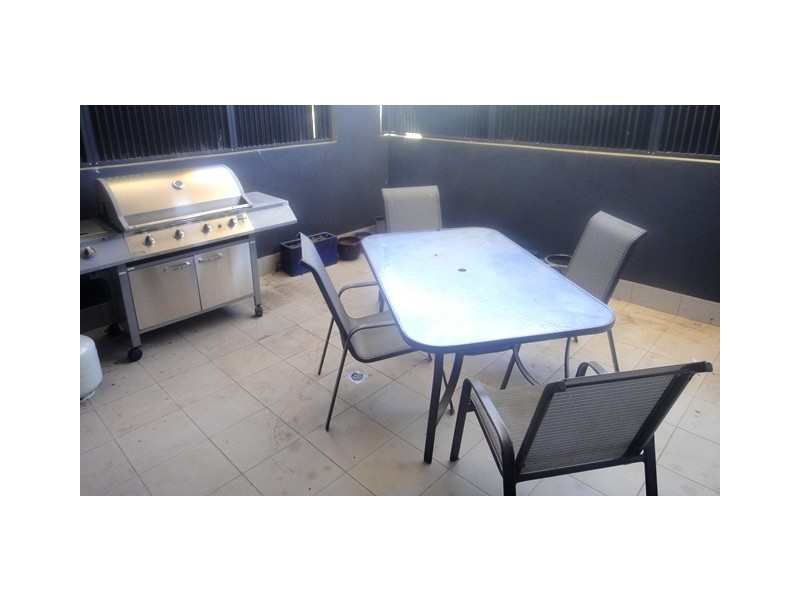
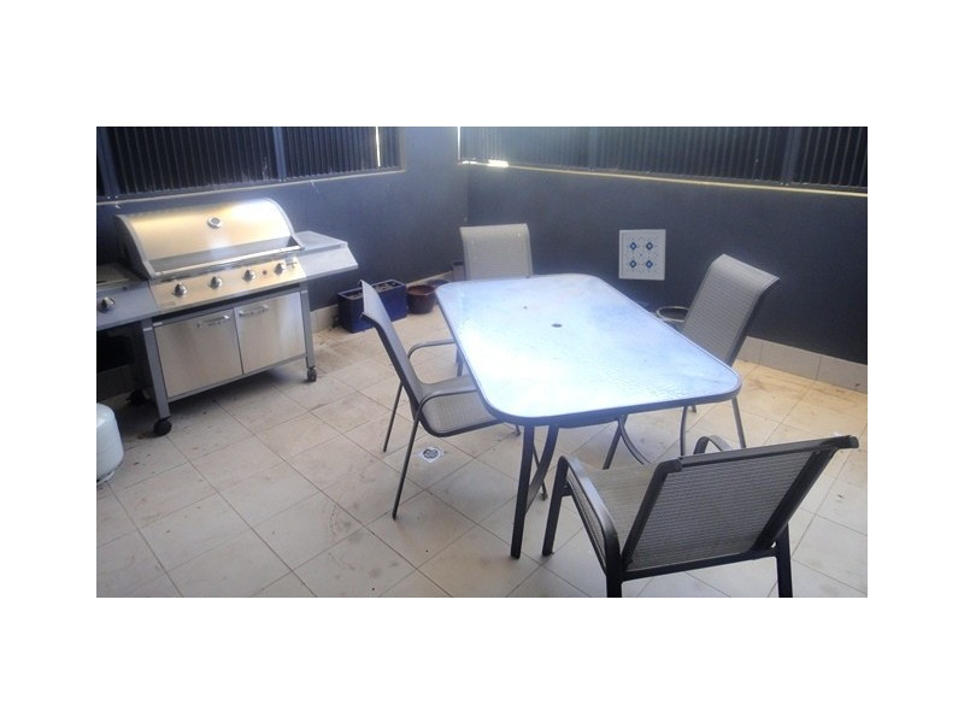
+ wall art (641, 254)
